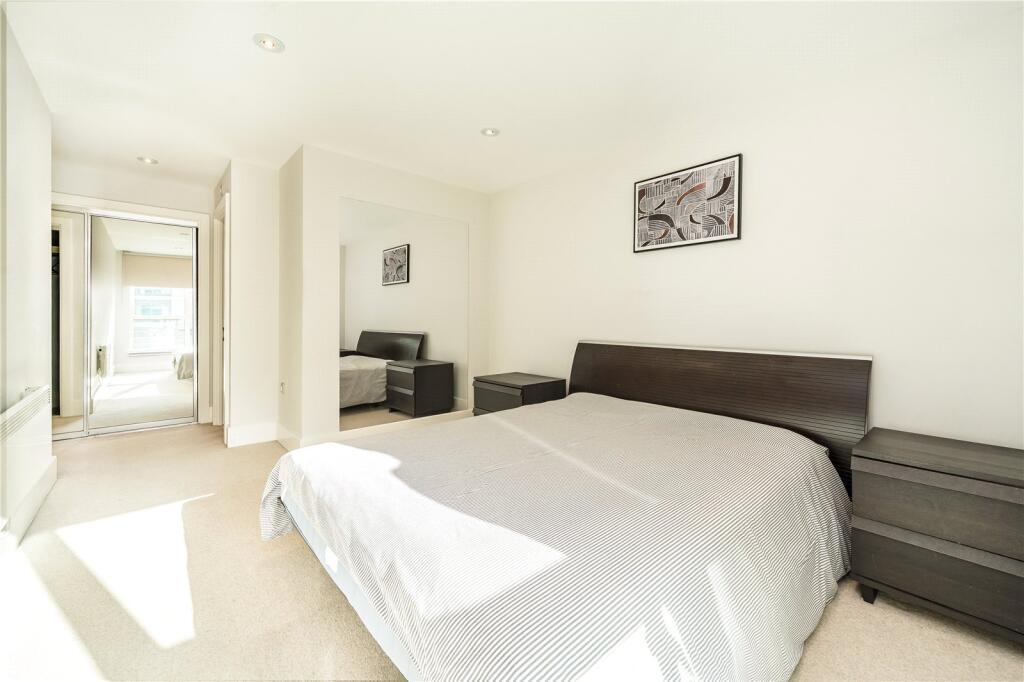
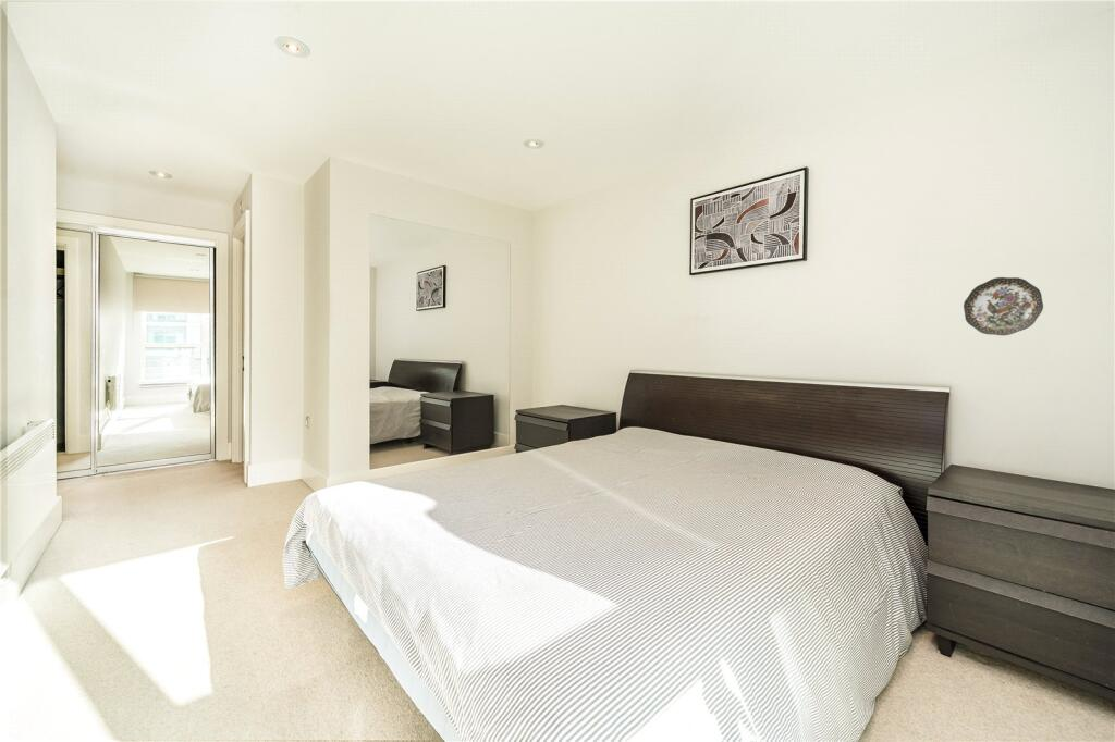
+ decorative plate (1002, 306)
